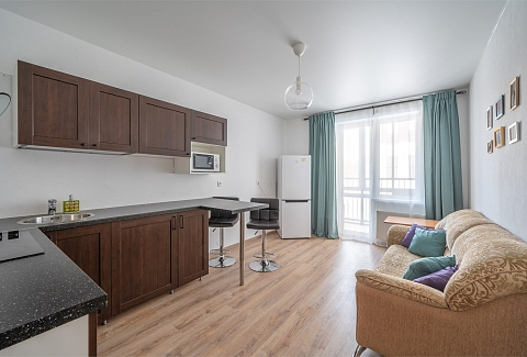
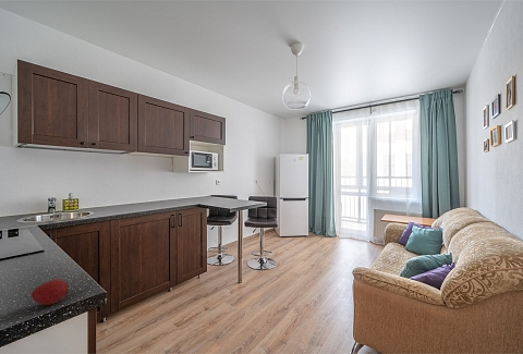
+ fruit (50, 292)
